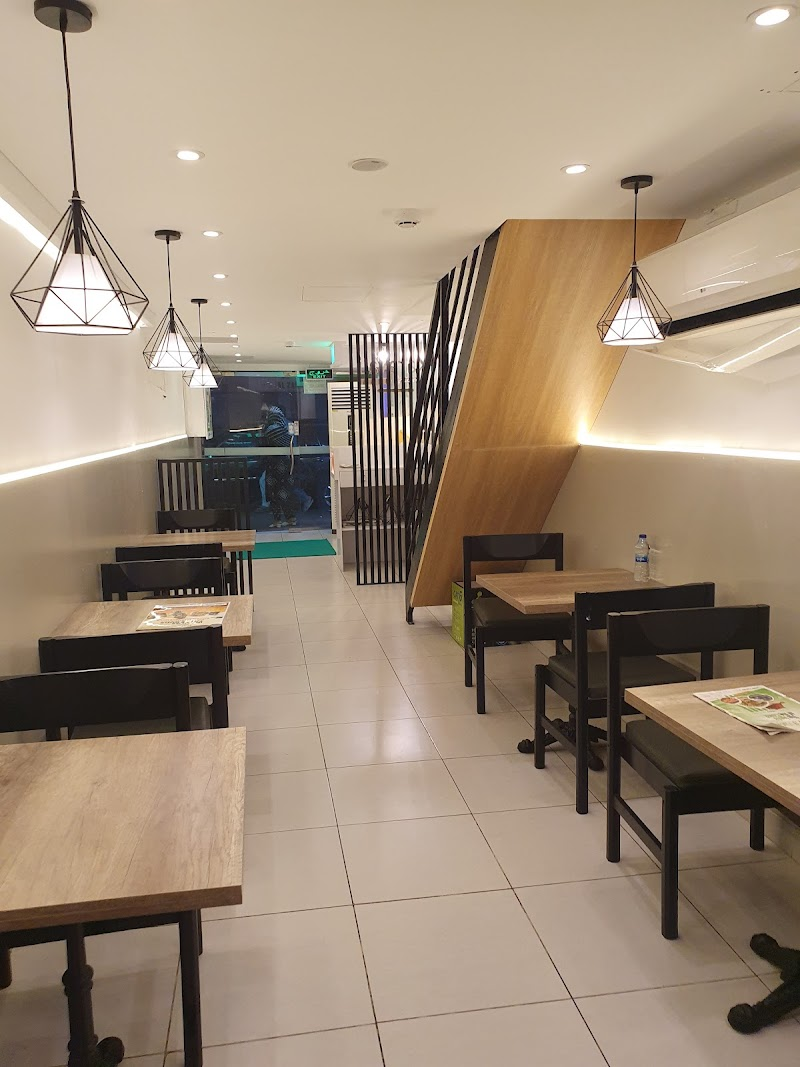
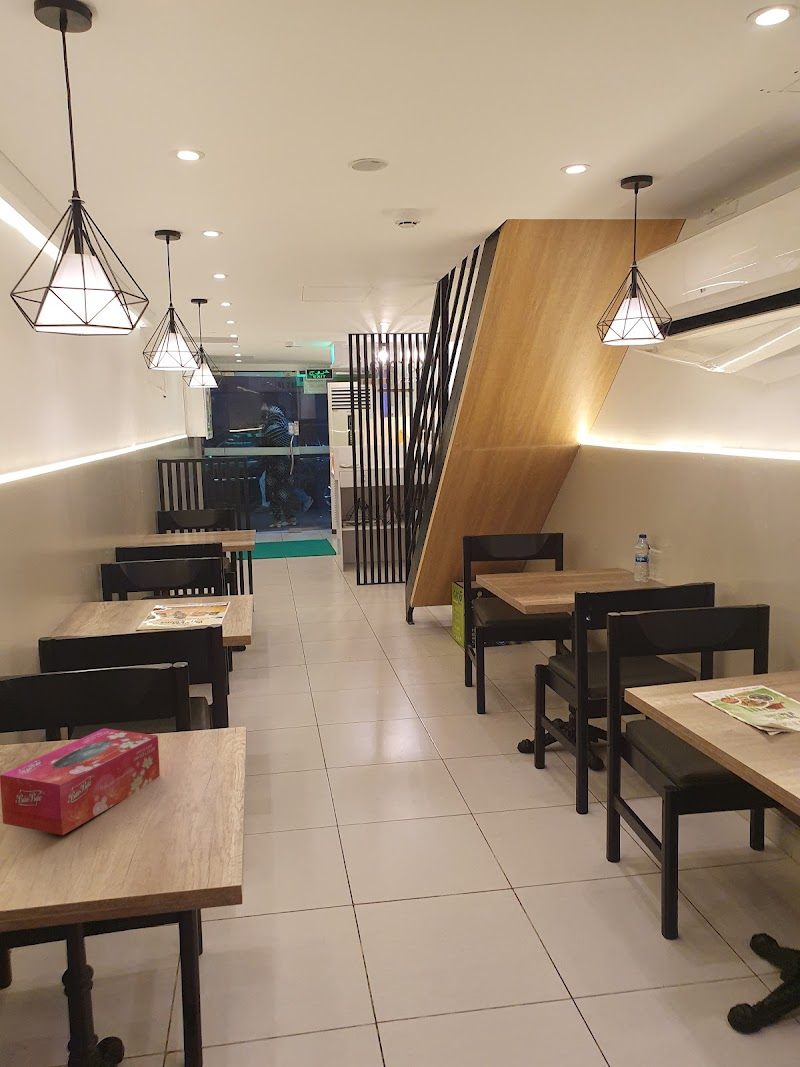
+ tissue box (85, 776)
